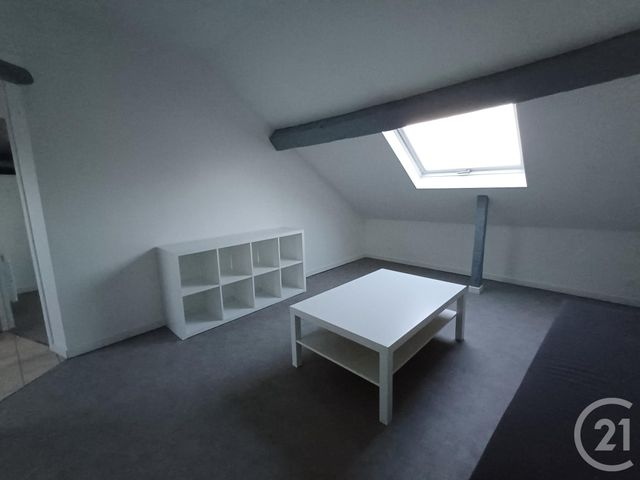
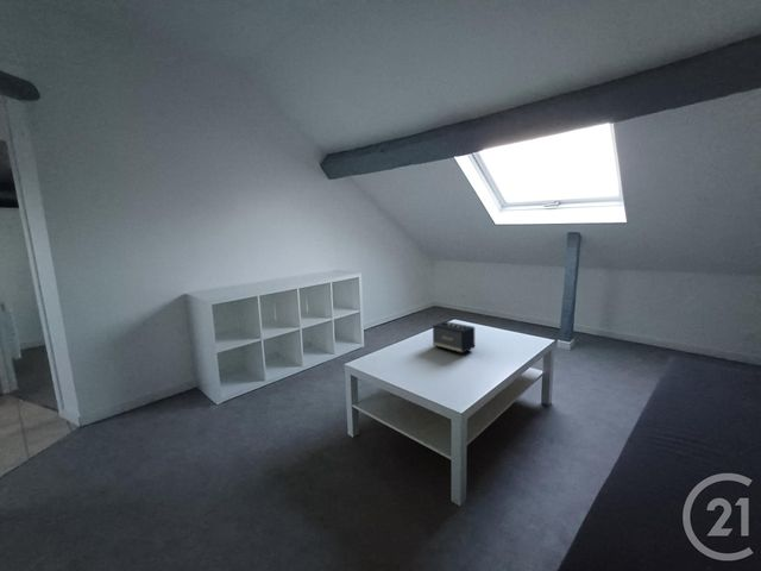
+ speaker (453, 337)
